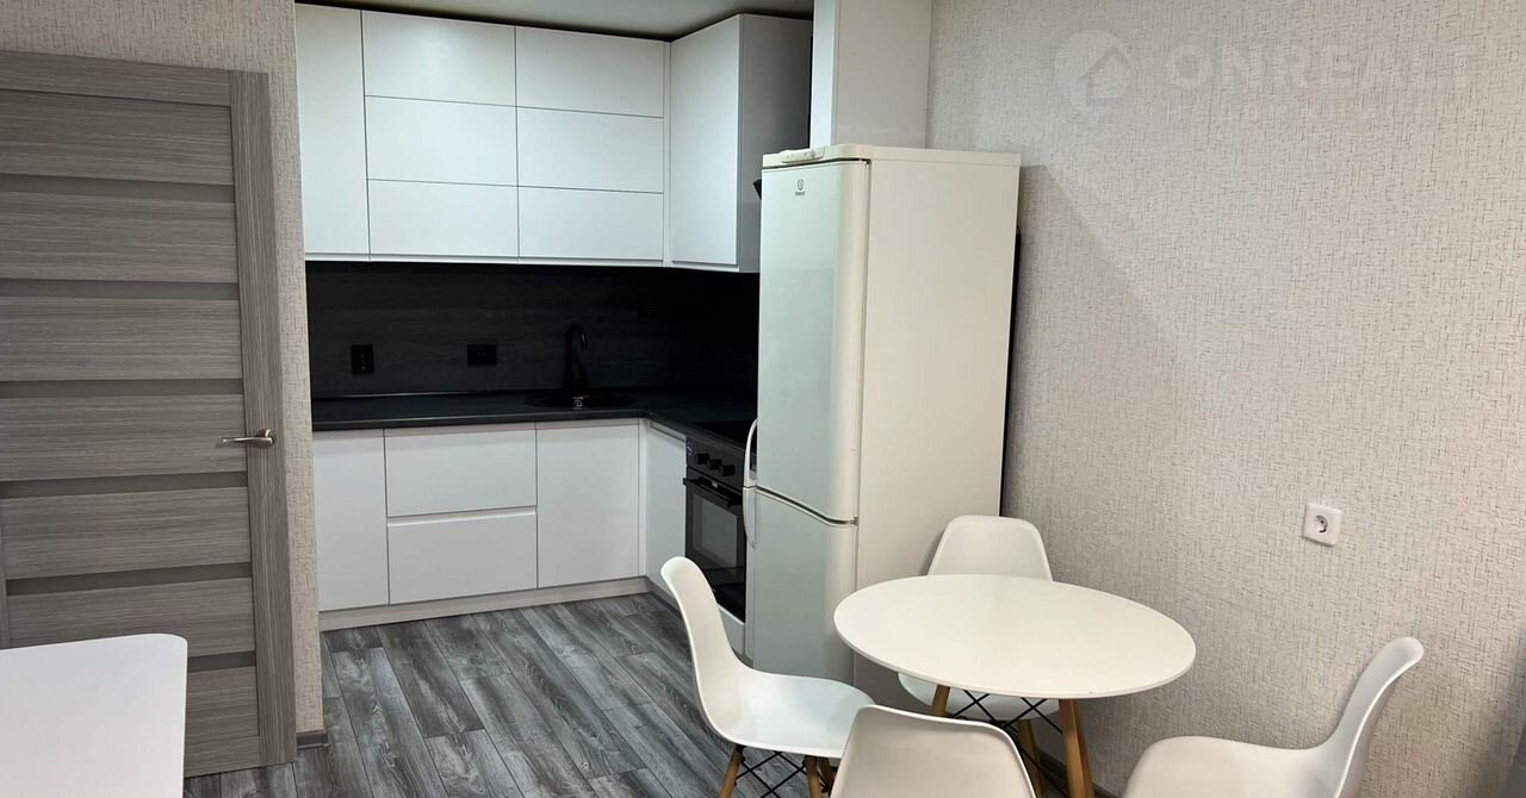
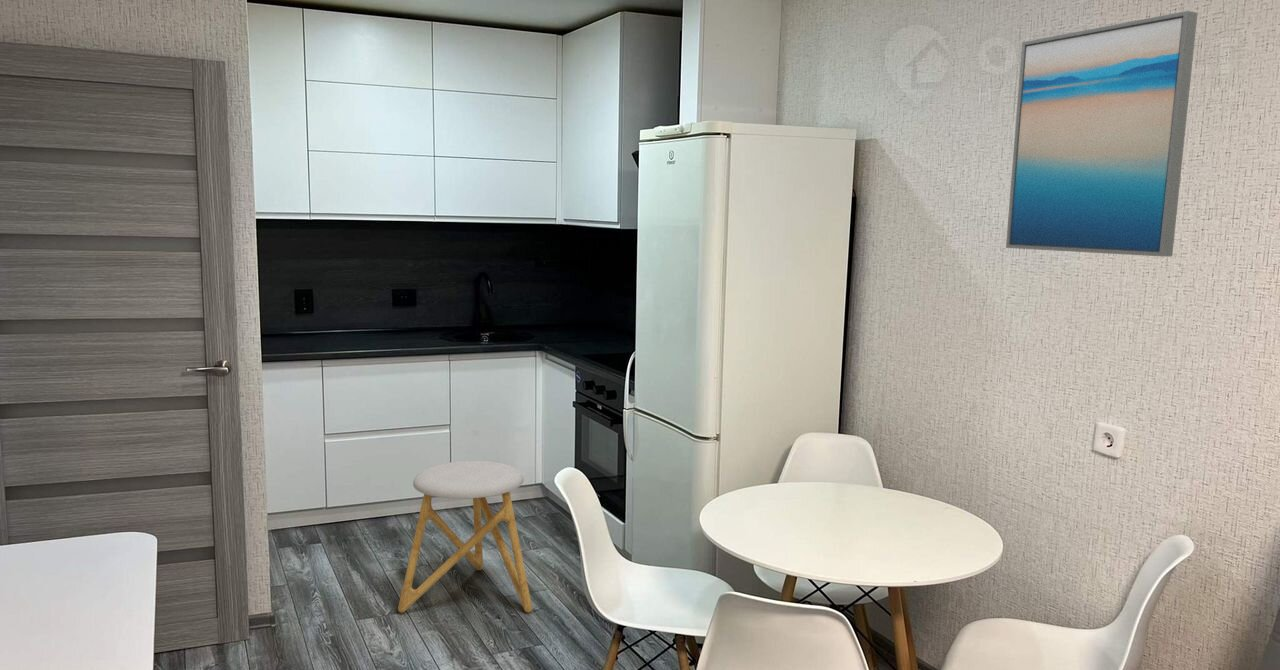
+ stool (477, 536)
+ wall art (1092, 142)
